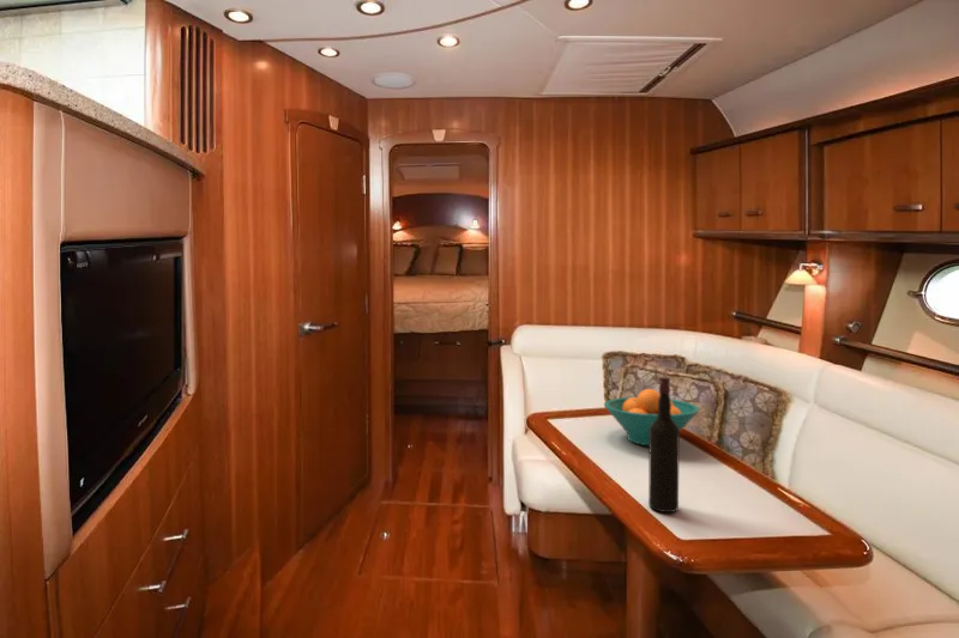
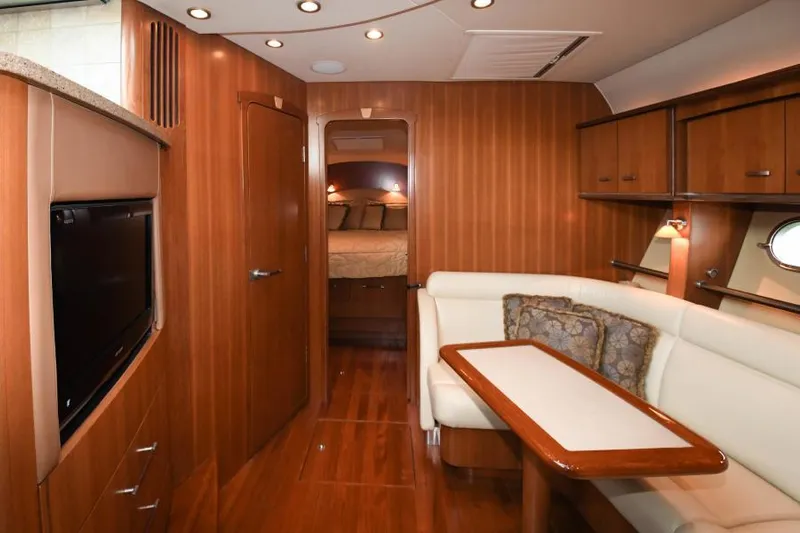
- wine bottle (664, 443)
- fruit bowl (650, 414)
